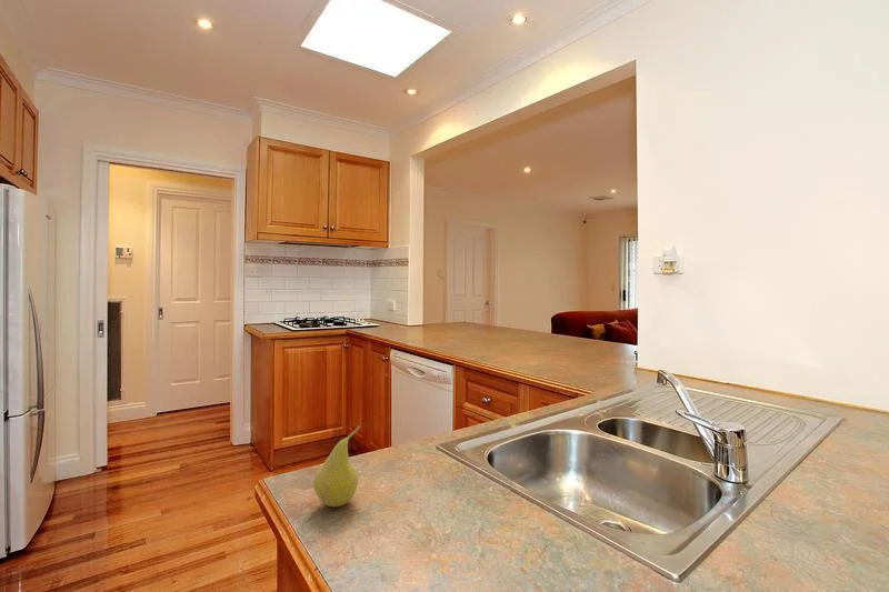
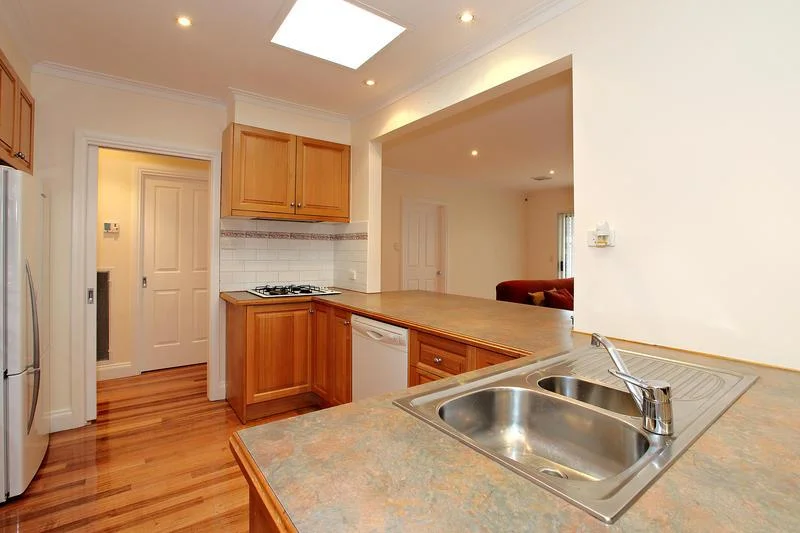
- fruit (339, 465)
